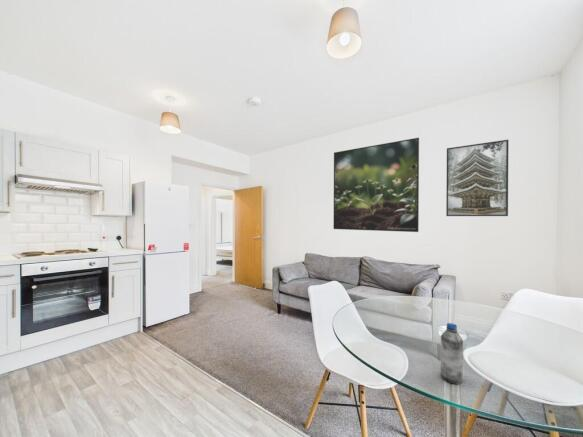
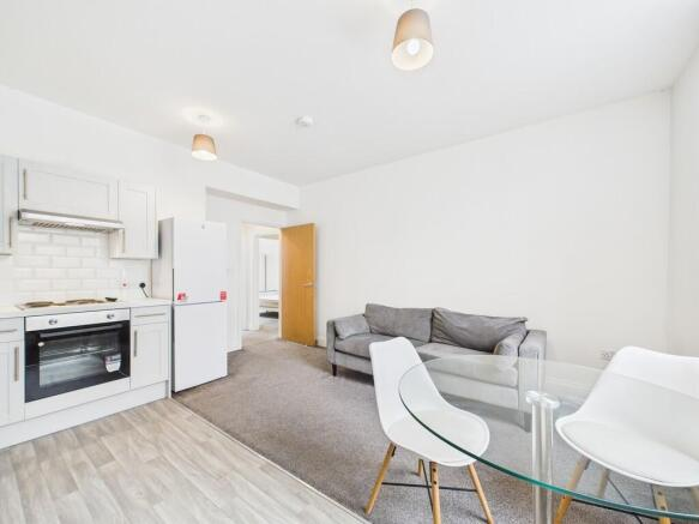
- water bottle (451, 351)
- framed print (475, 180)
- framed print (371, 188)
